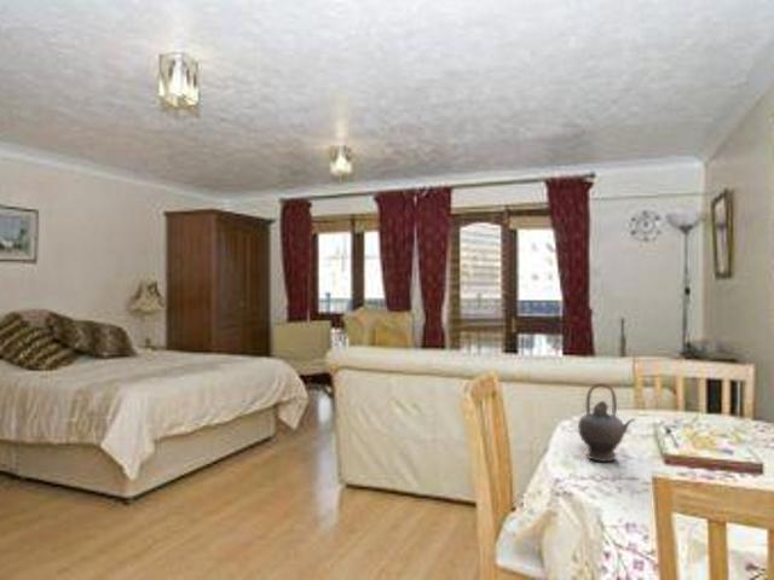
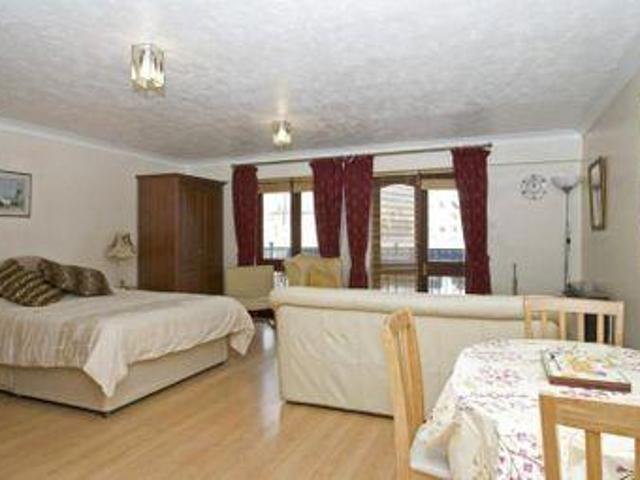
- teapot (606, 420)
